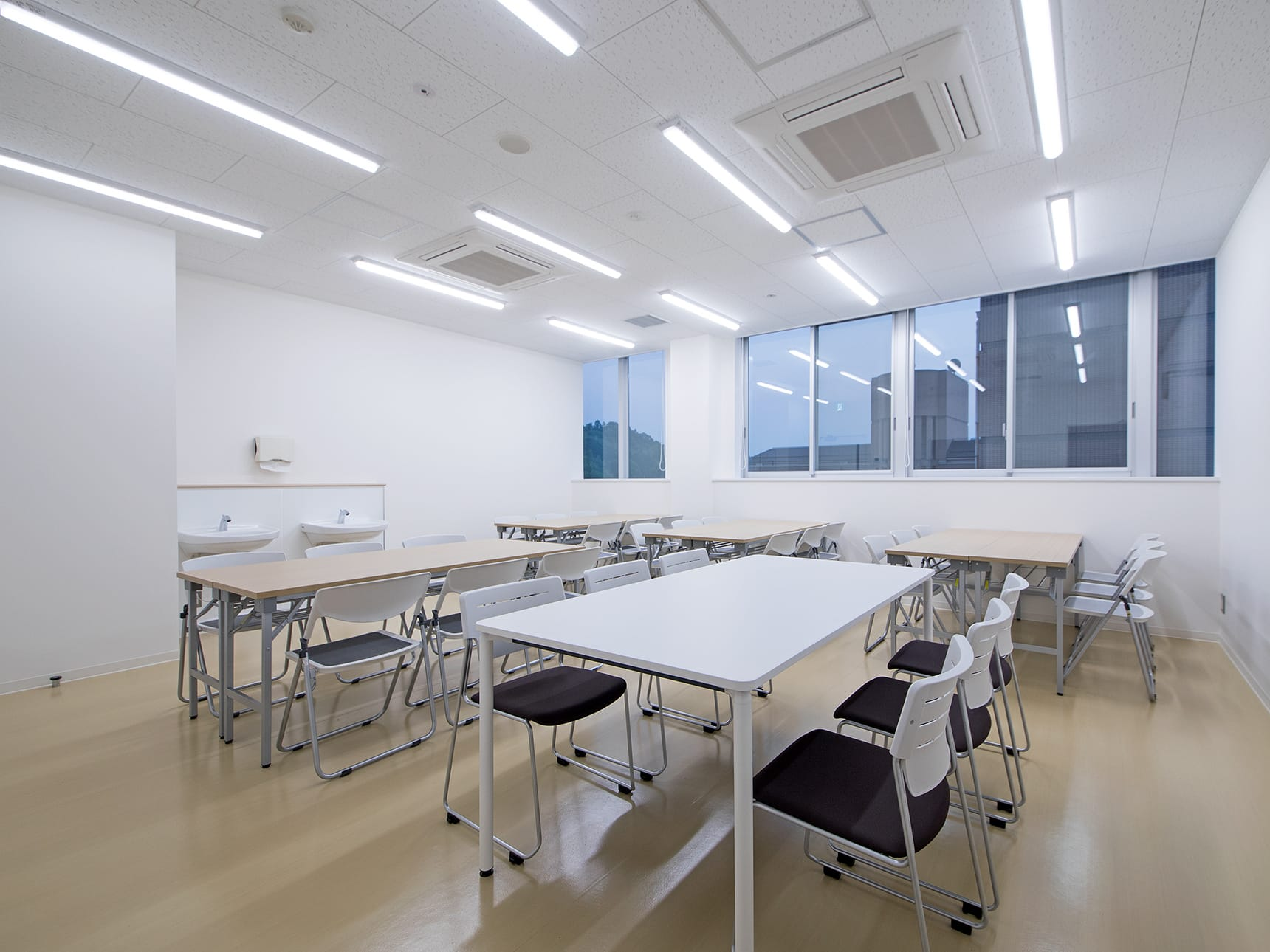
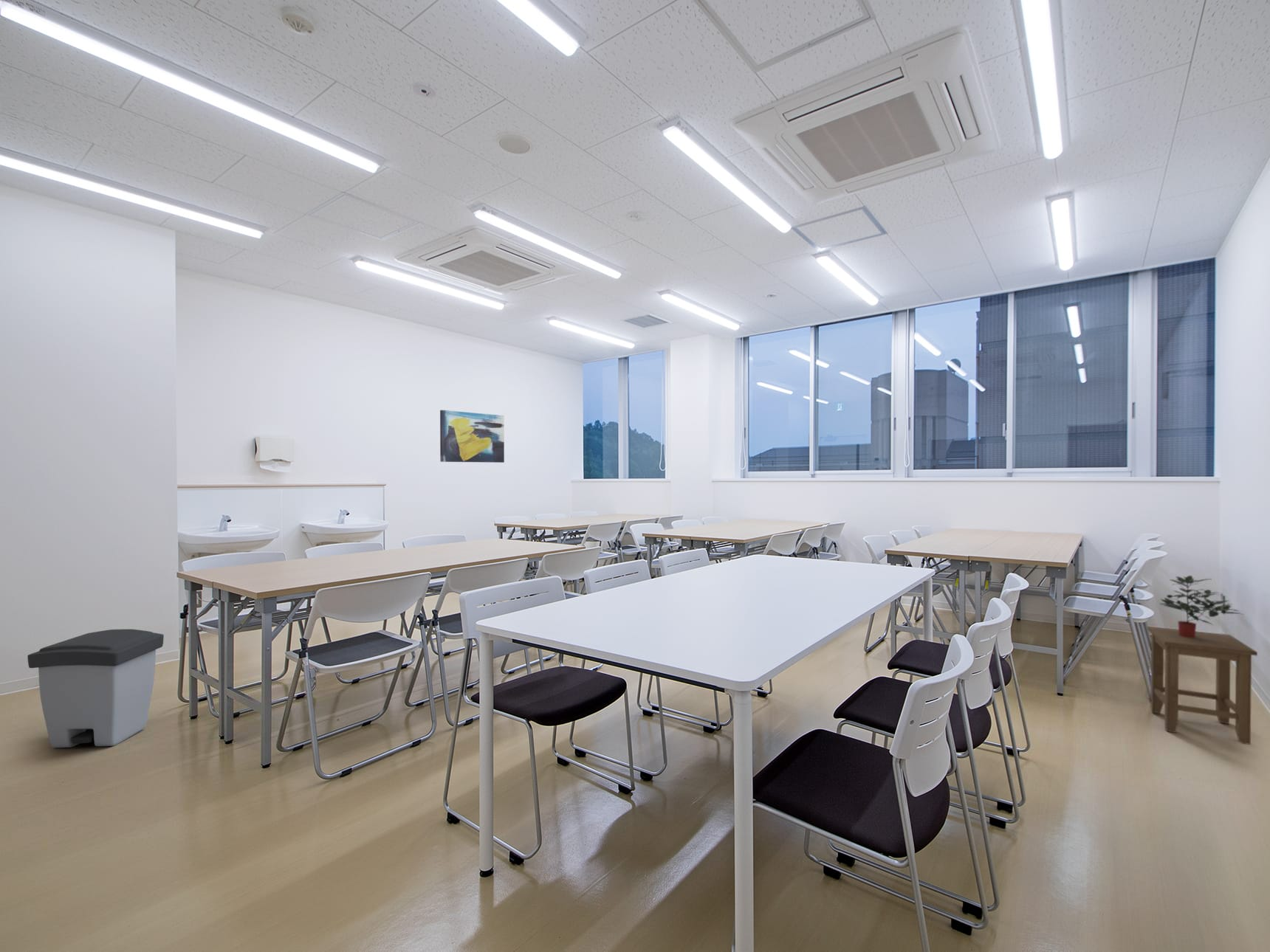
+ trash can (101, 686)
+ wall art (473, 437)
+ stool (1198, 691)
+ potted plant (1200, 607)
